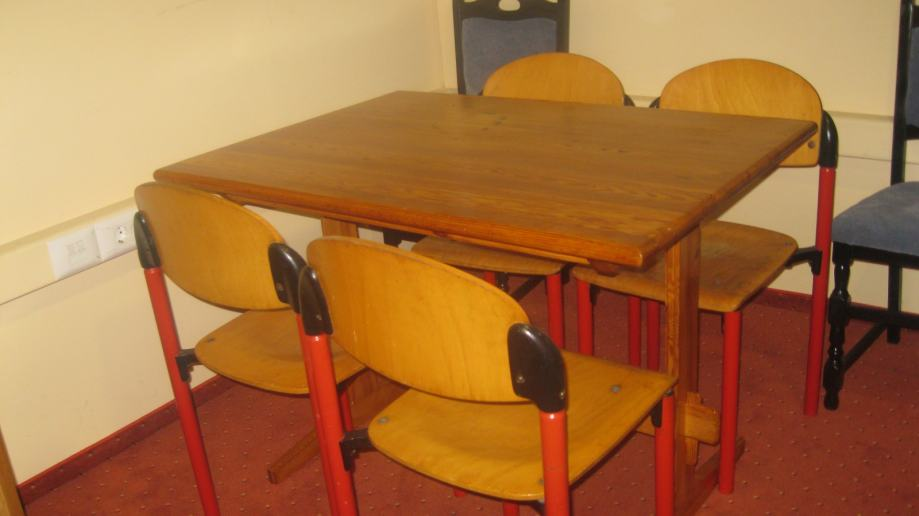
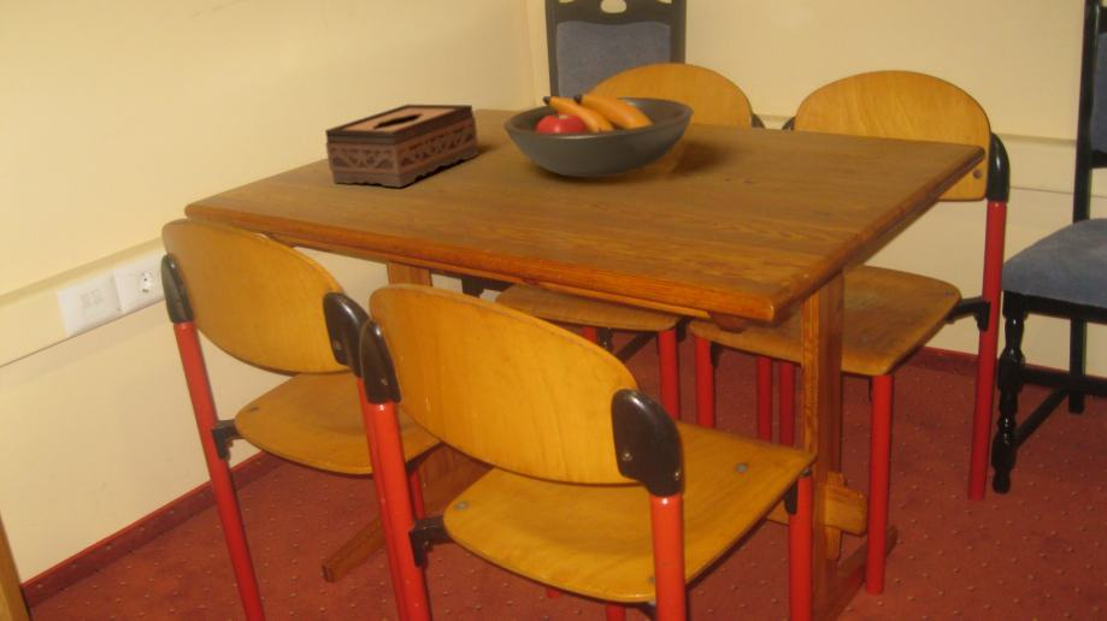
+ tissue box (404, 143)
+ fruit bowl (599, 135)
